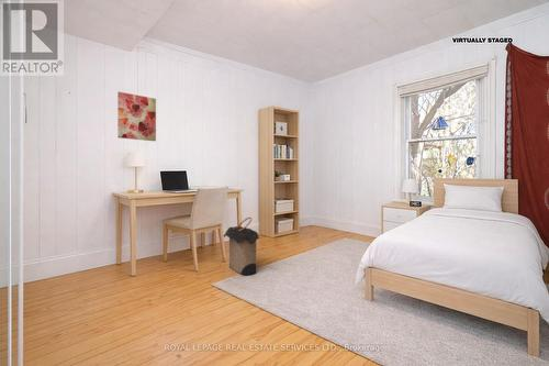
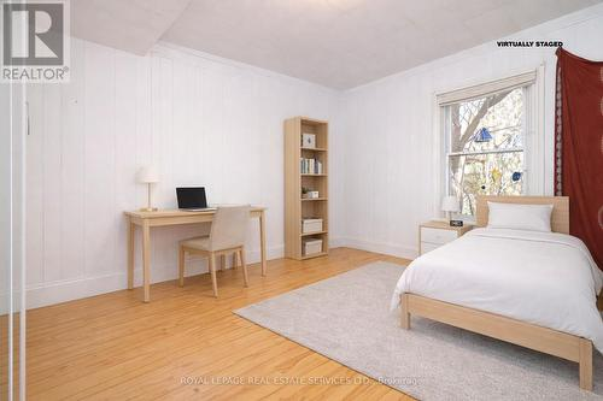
- wall art (137, 117)
- laundry hamper (240, 243)
